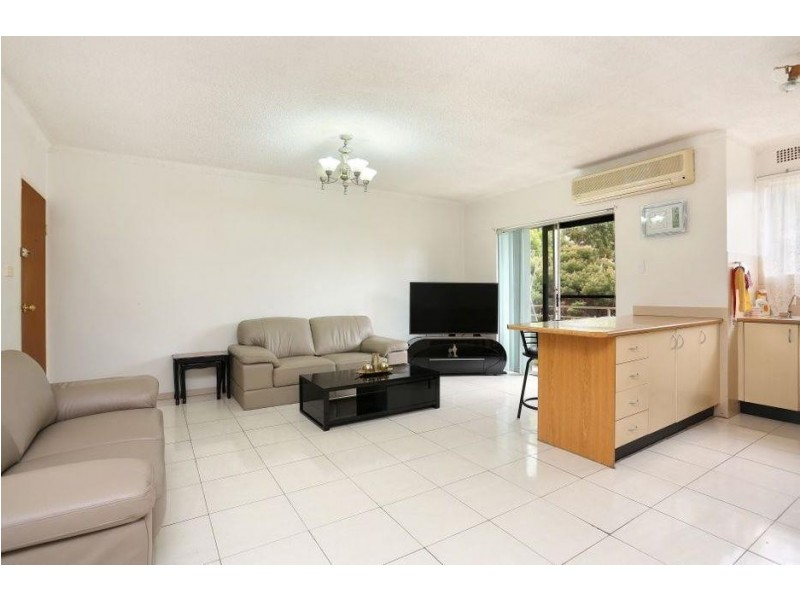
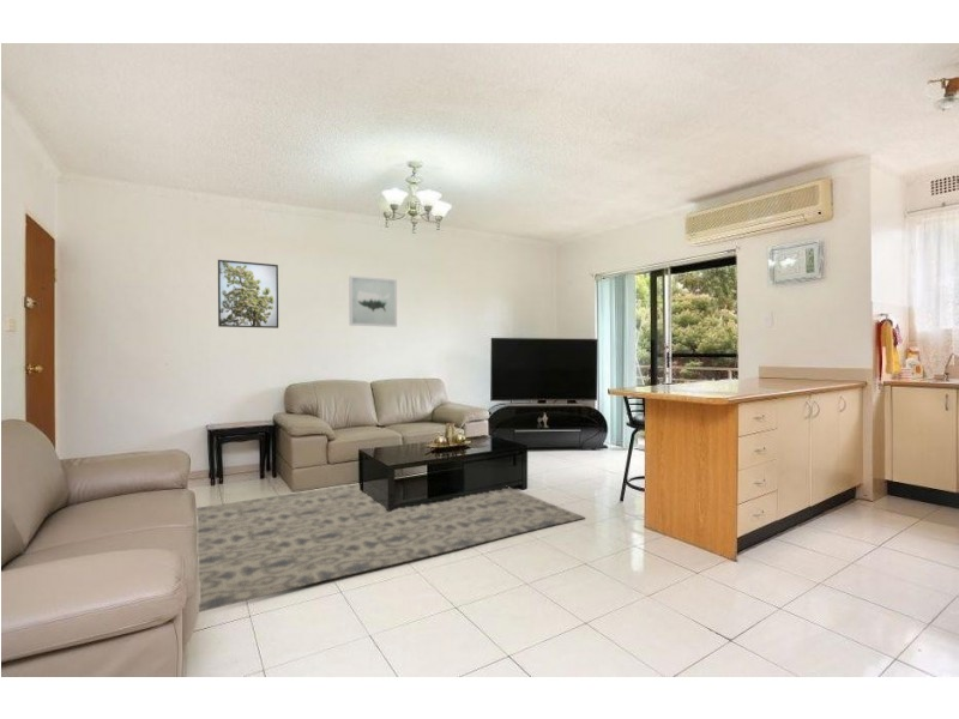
+ wall art (373, 302)
+ rug (380, 513)
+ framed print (248, 295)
